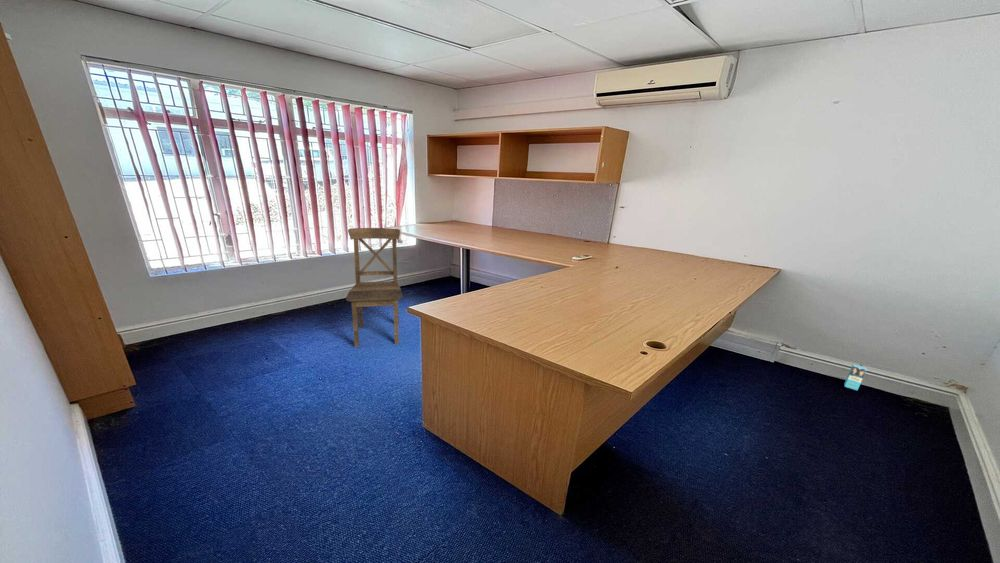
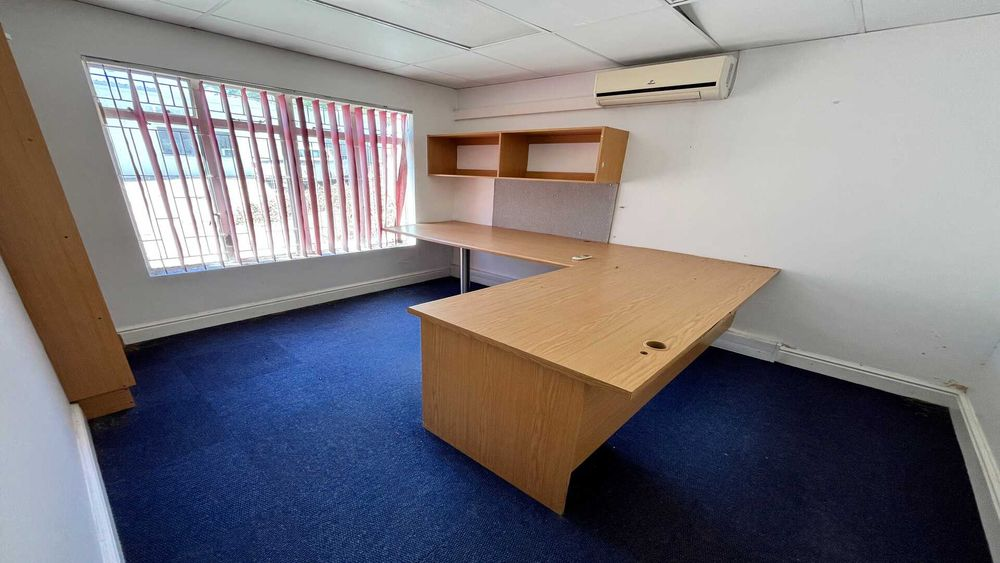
- dining chair (375, 285)
- box (855, 377)
